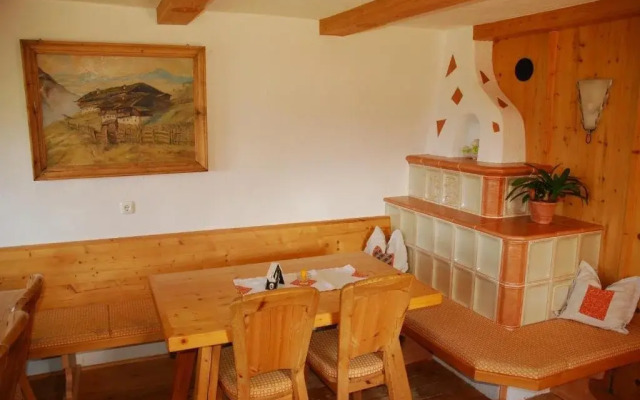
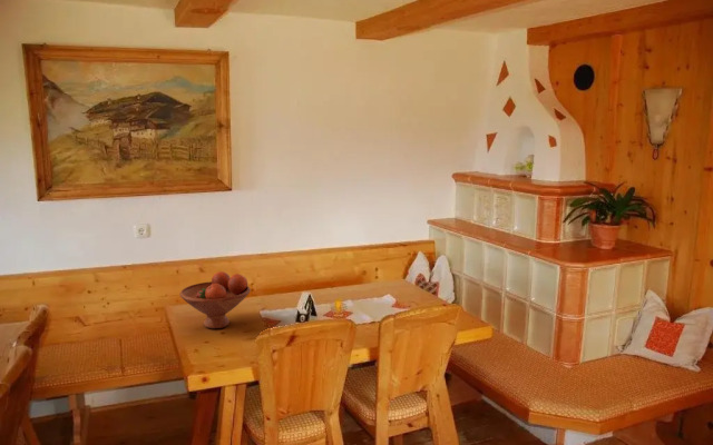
+ fruit bowl (215, 300)
